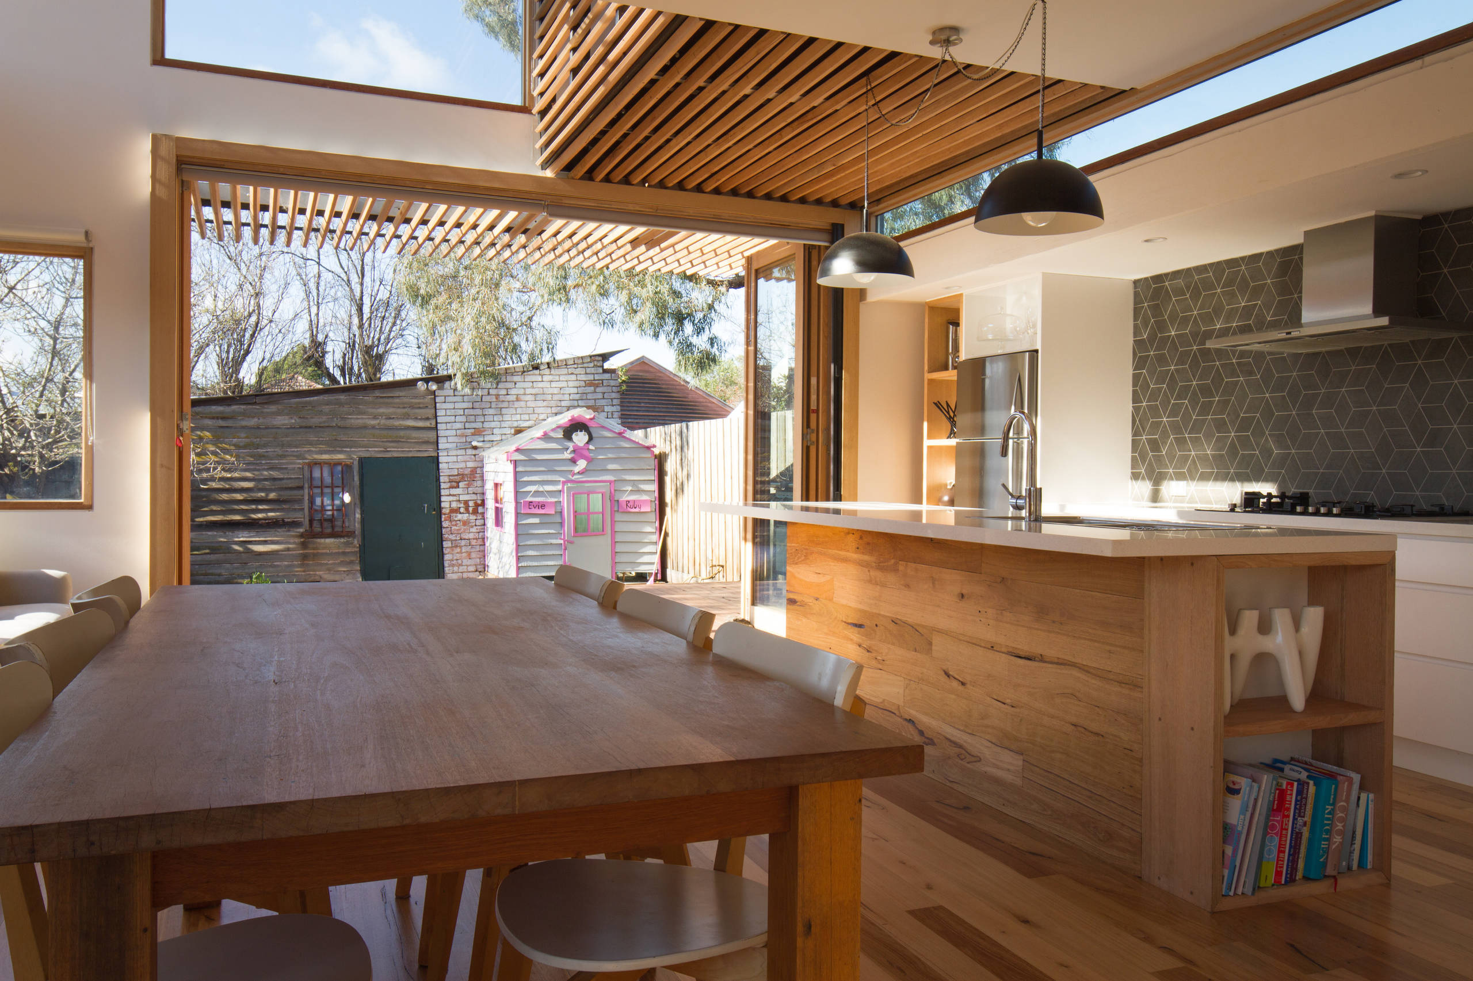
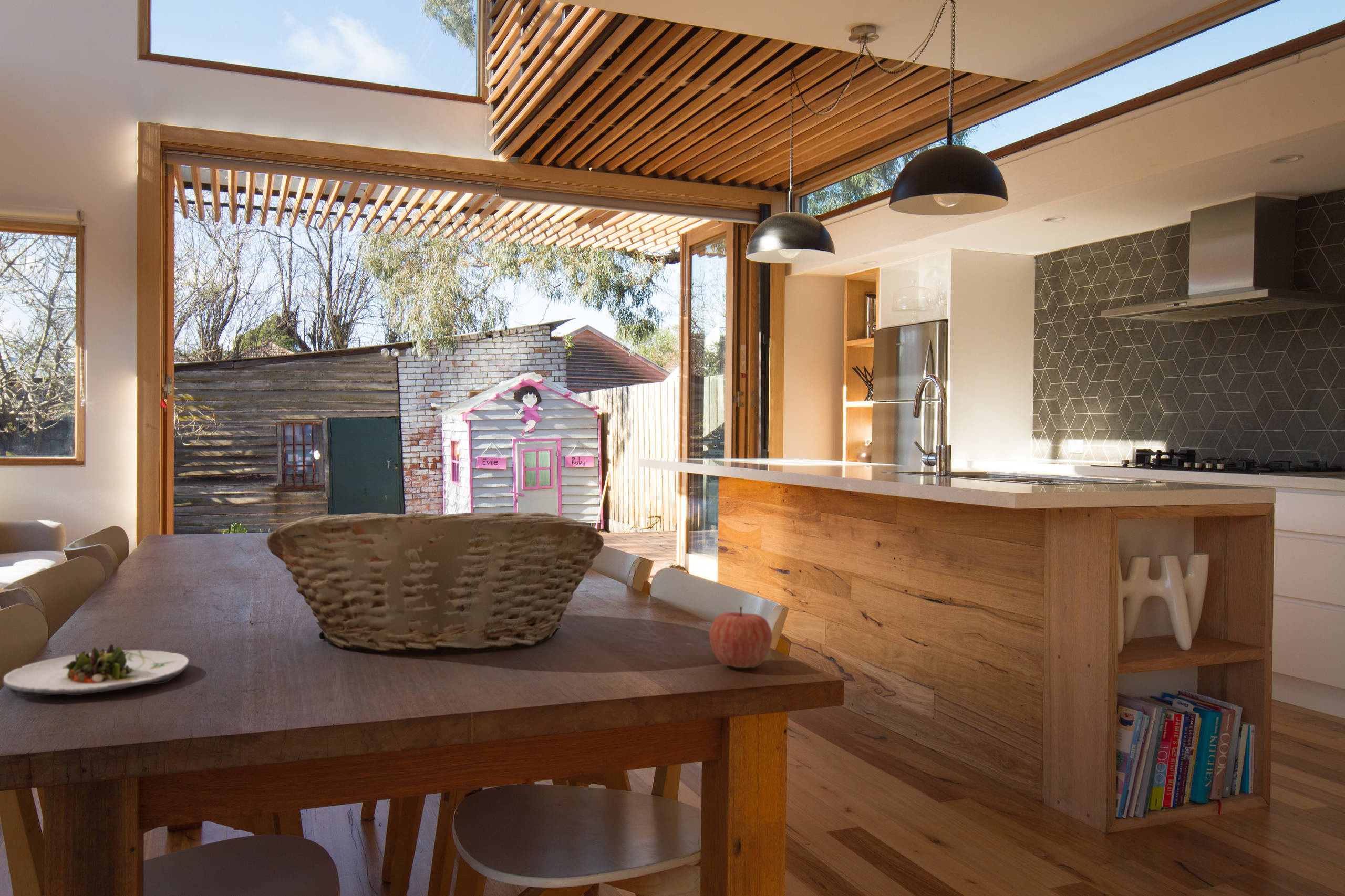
+ apple (740, 636)
+ fruit basket (441, 570)
+ salad plate (100, 662)
